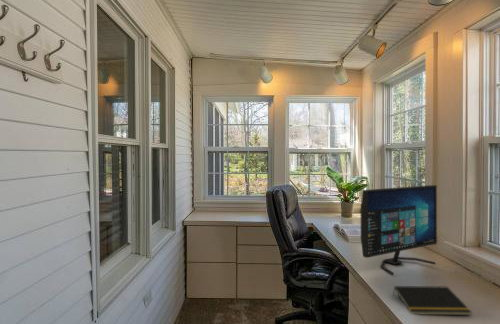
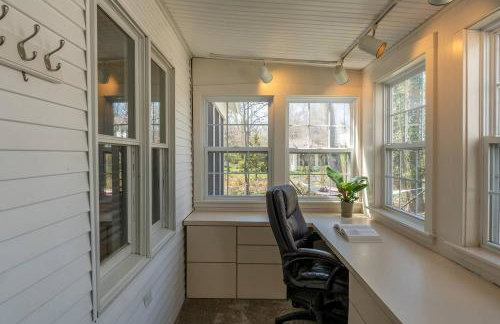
- notepad (430, 299)
- computer monitor (400, 226)
